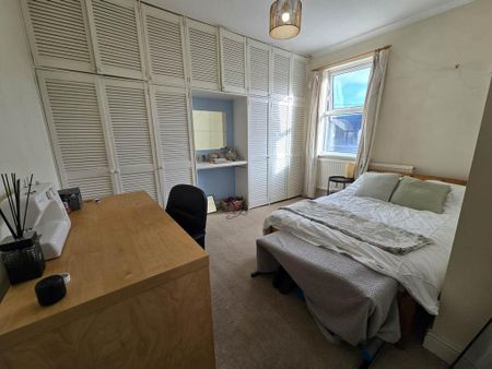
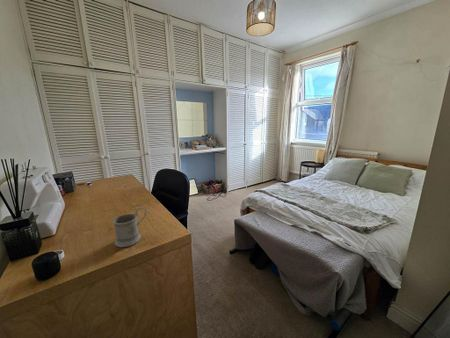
+ mug (131, 224)
